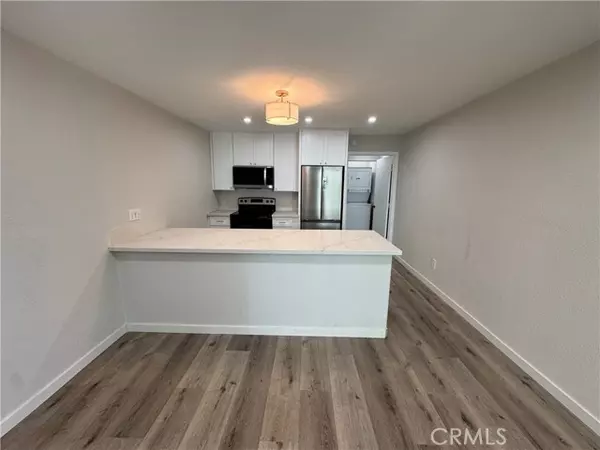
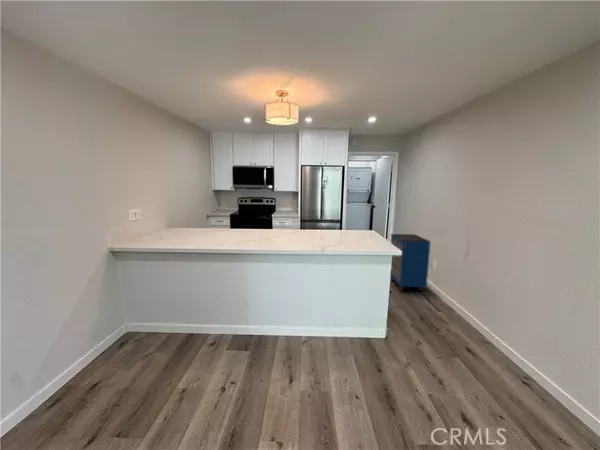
+ cabinet (407, 261)
